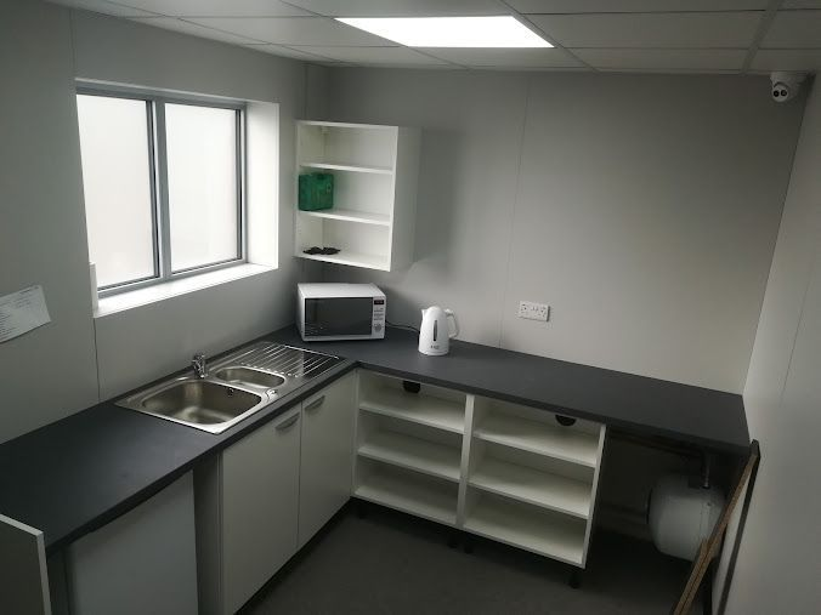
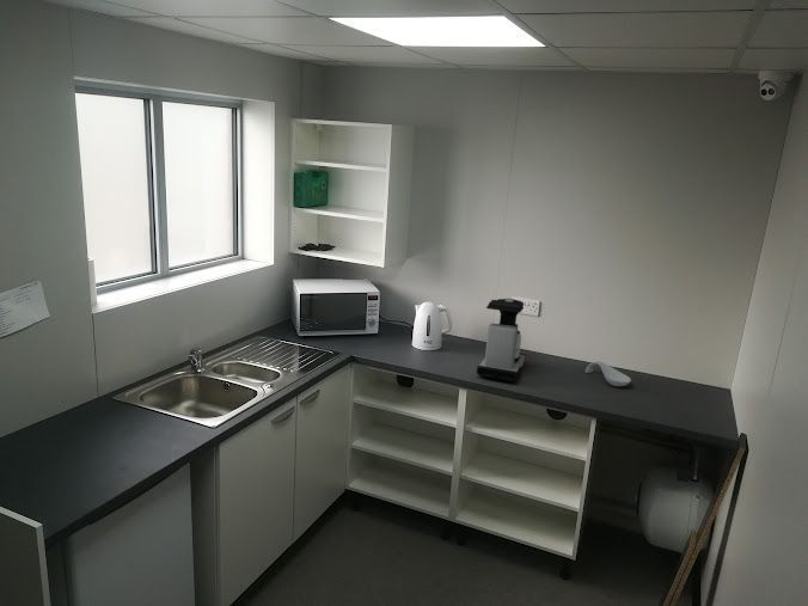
+ coffee maker (504, 335)
+ spoon rest (607, 373)
